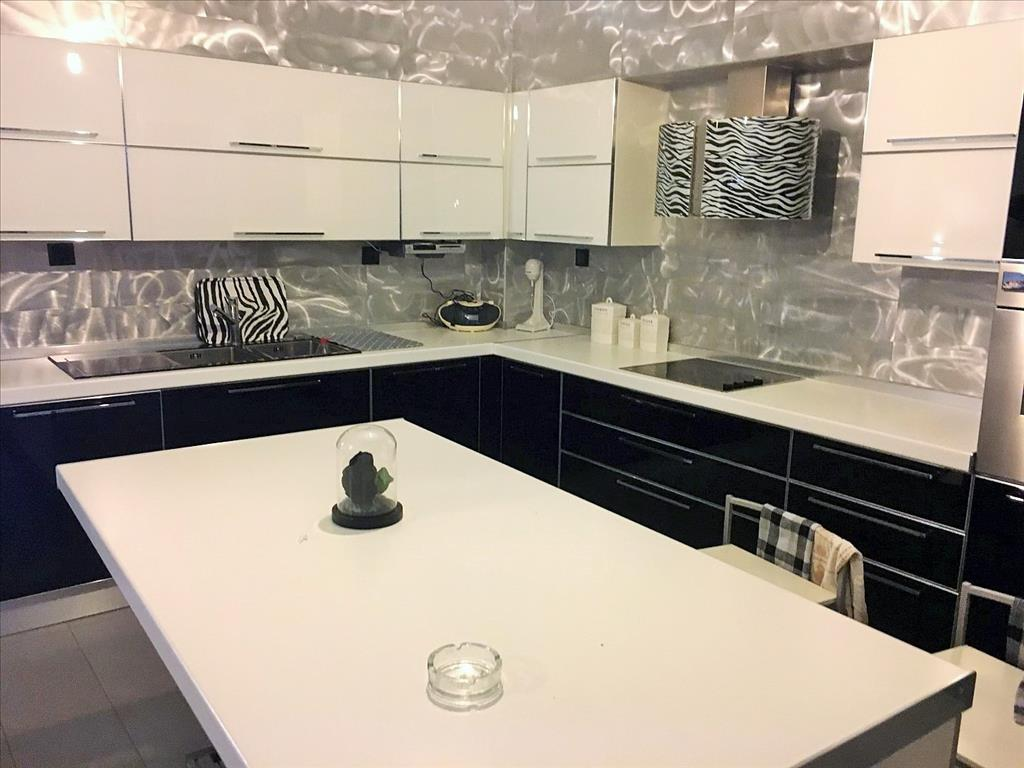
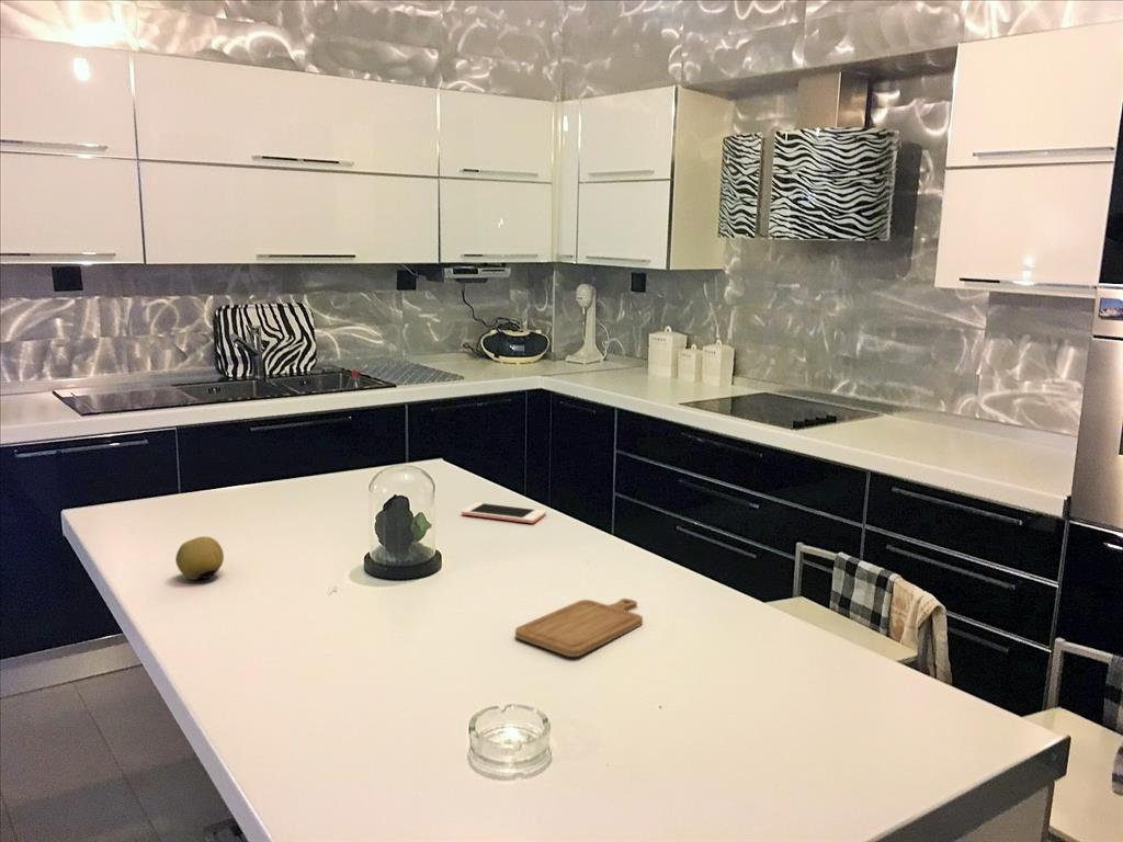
+ fruit (200, 558)
+ cell phone (503, 512)
+ chopping board (589, 622)
